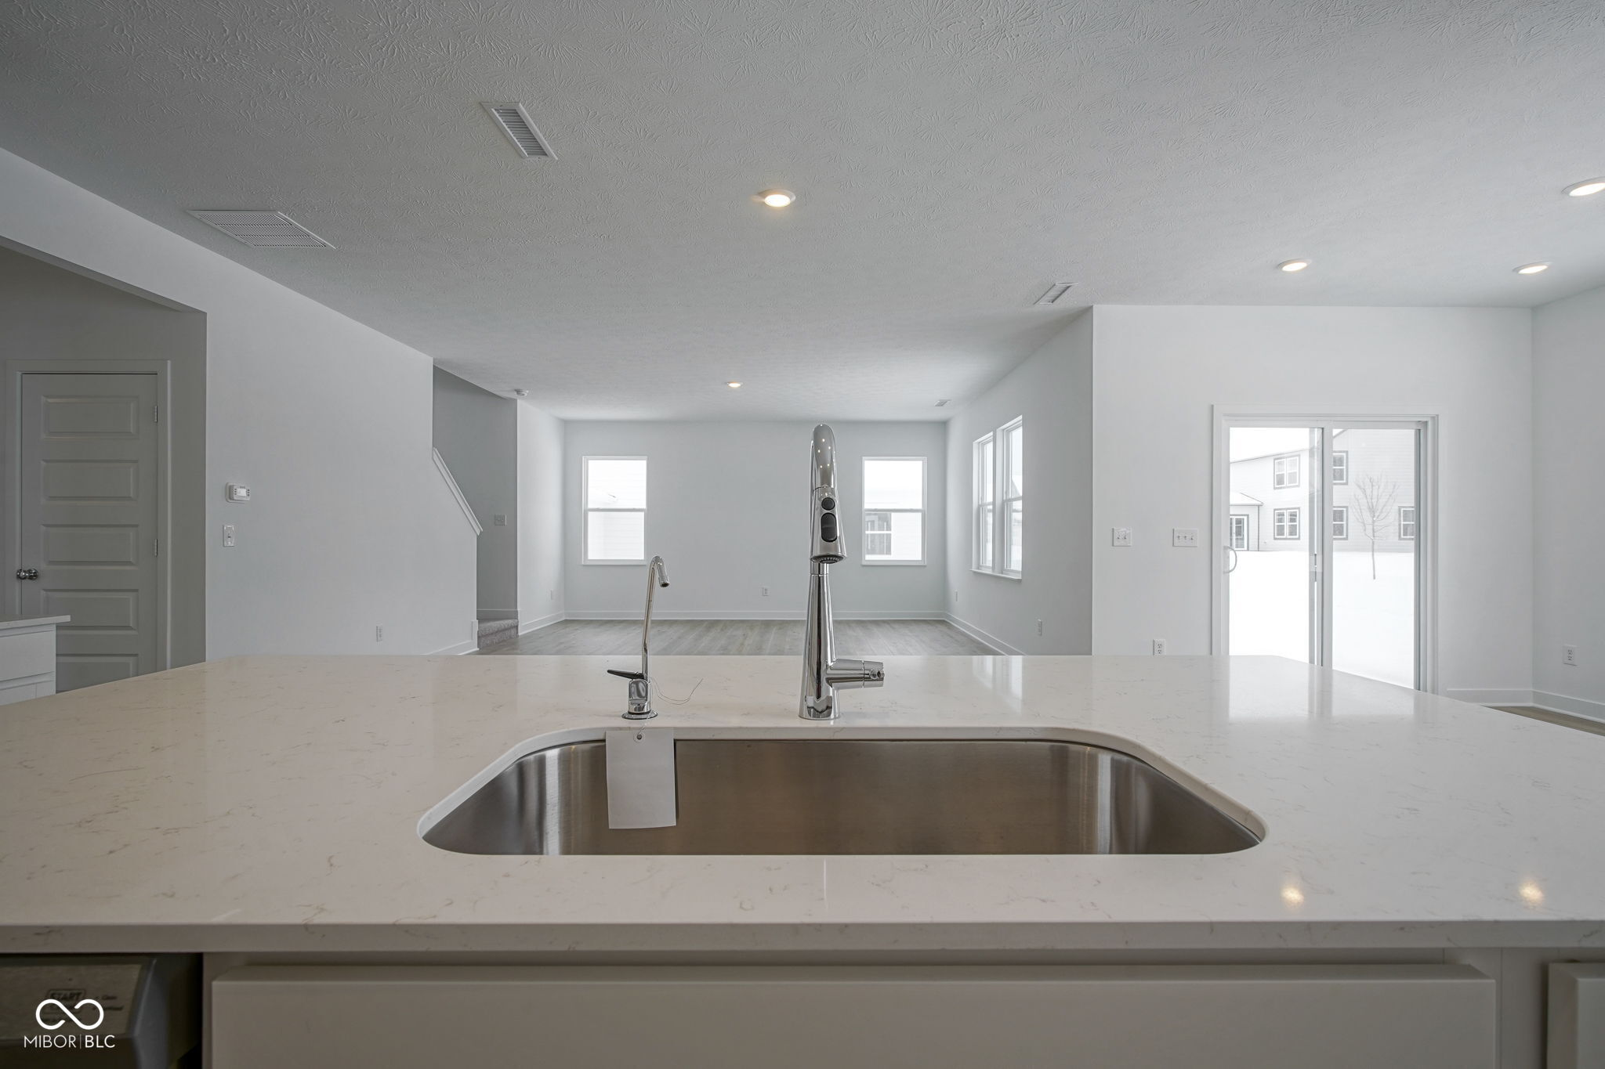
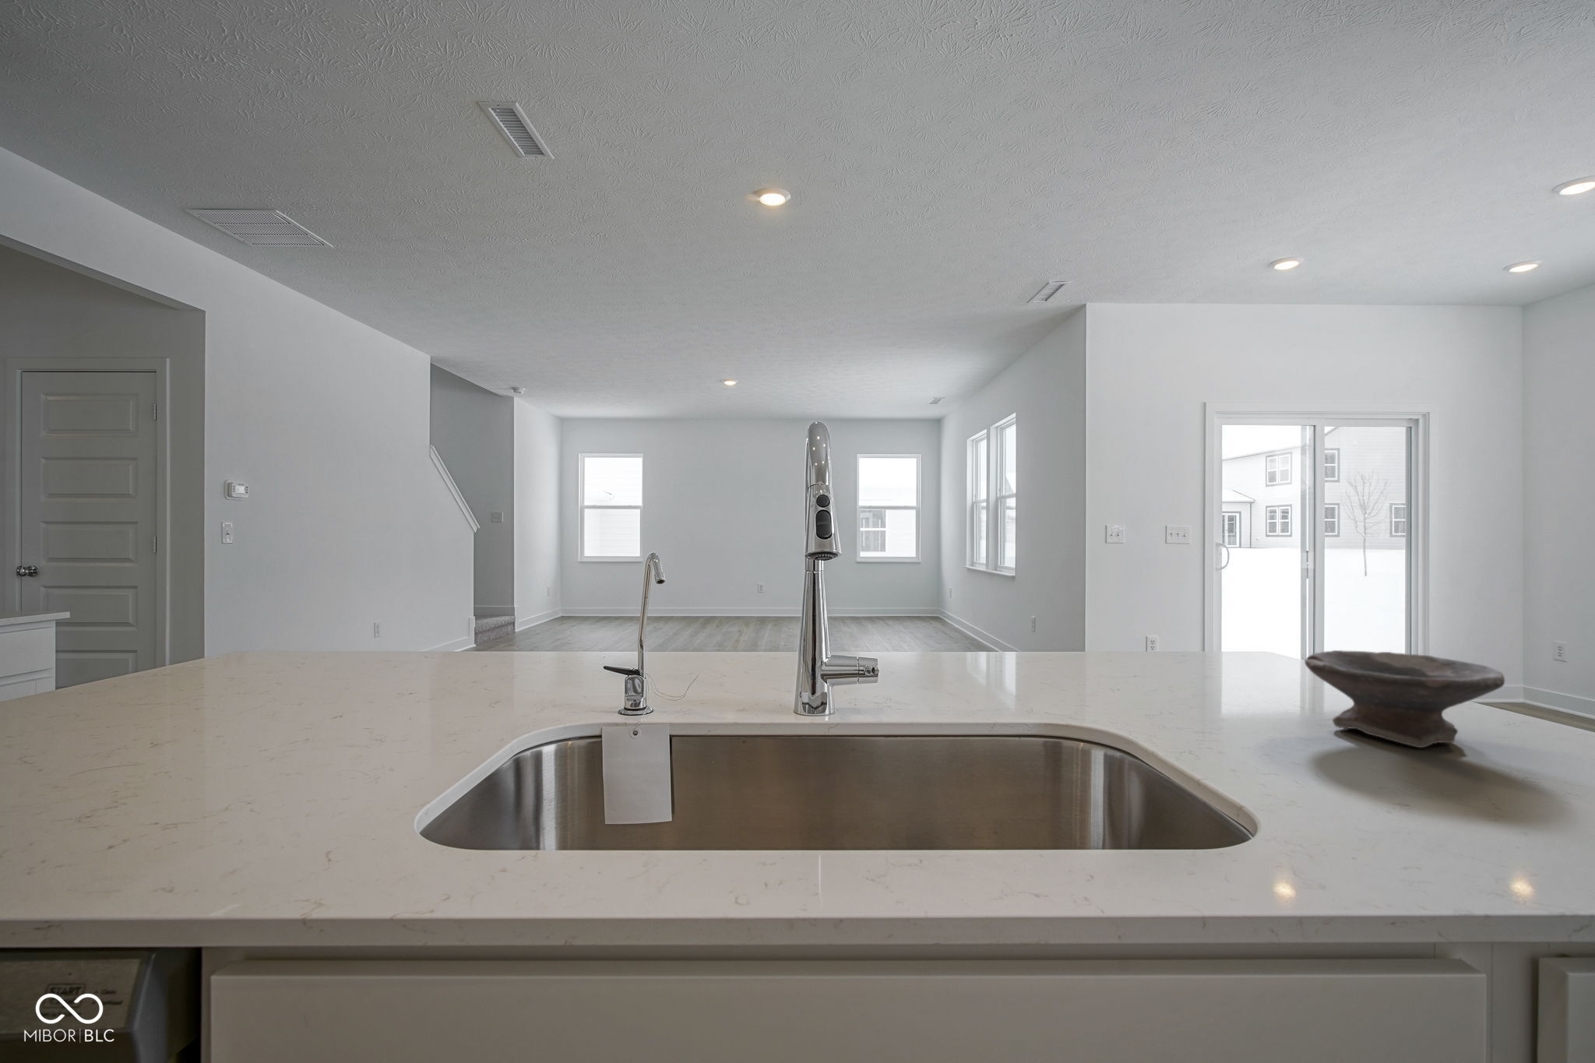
+ bowl (1399, 698)
